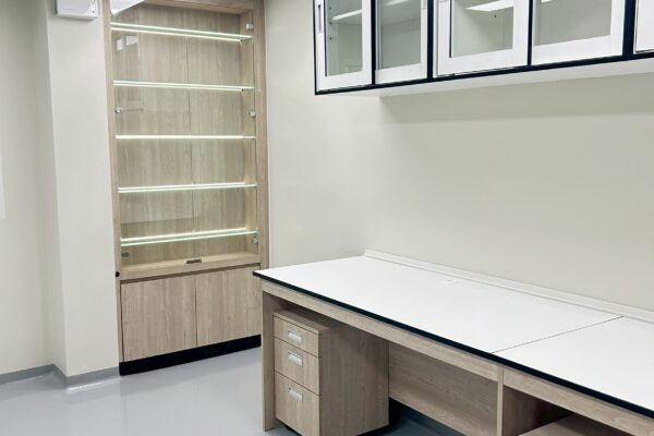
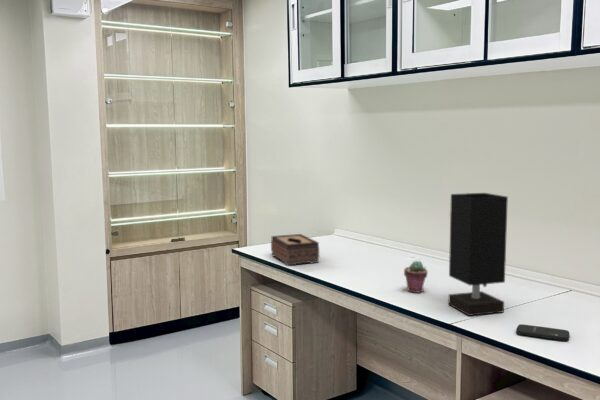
+ table lamp (477, 252)
+ potted succulent (415, 275)
+ smartphone (542, 332)
+ tissue box (294, 249)
